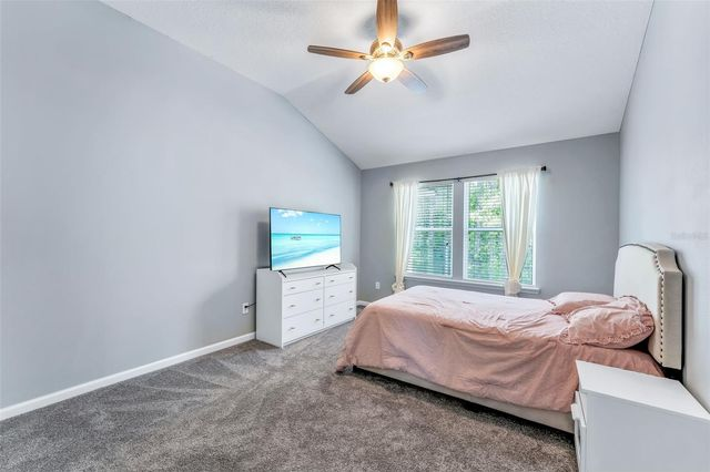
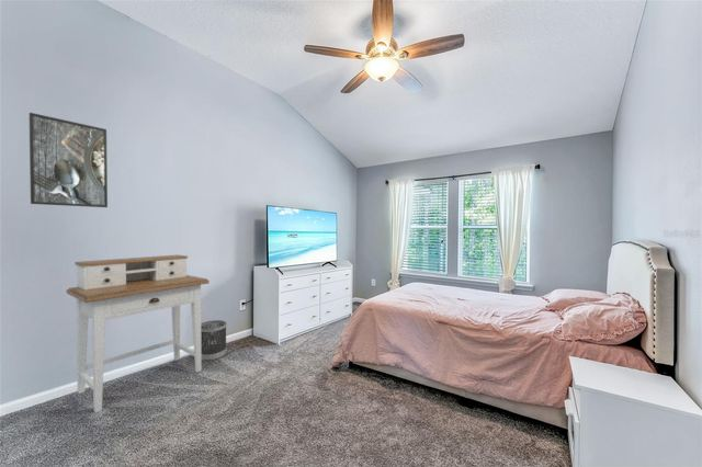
+ wastebasket (212, 339)
+ desk (140, 312)
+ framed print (71, 163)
